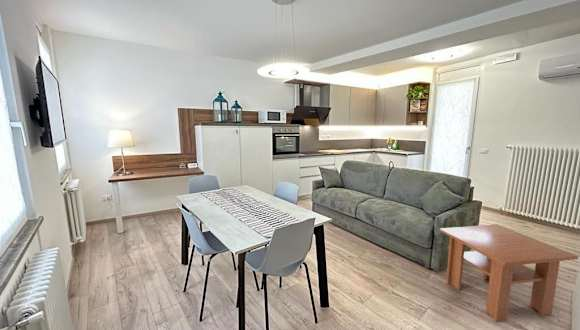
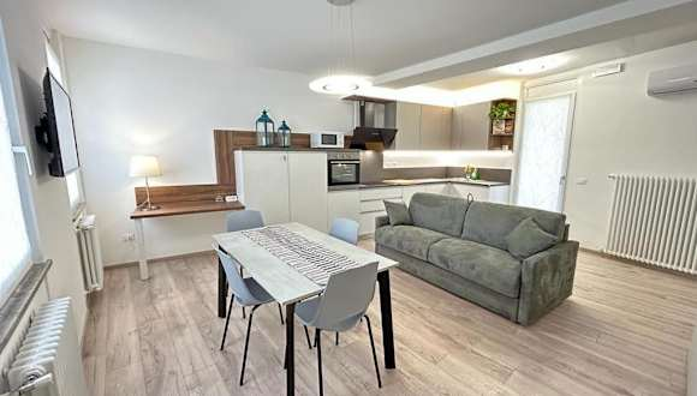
- coffee table (496, 269)
